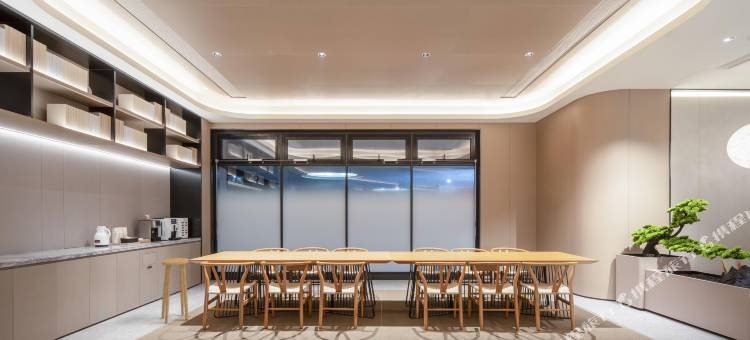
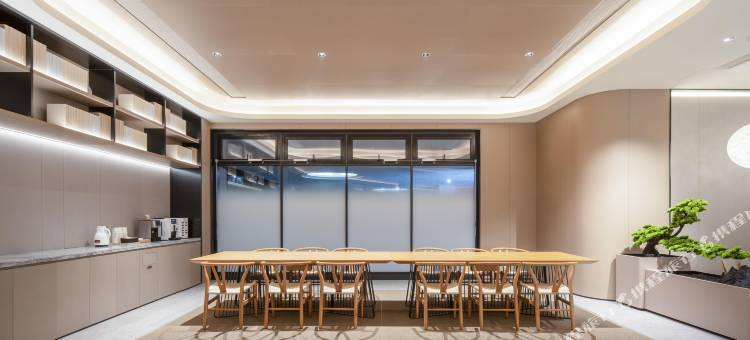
- stool (169, 289)
